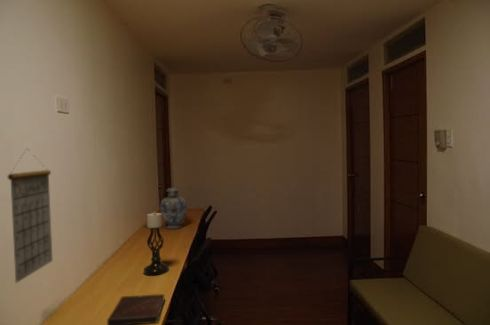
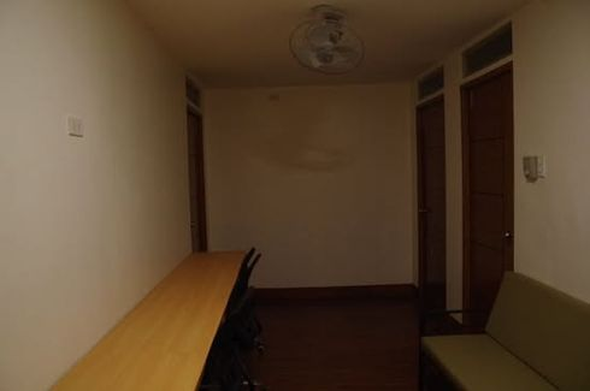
- vase (173, 207)
- book (138, 309)
- calendar (32, 209)
- candle holder (155, 241)
